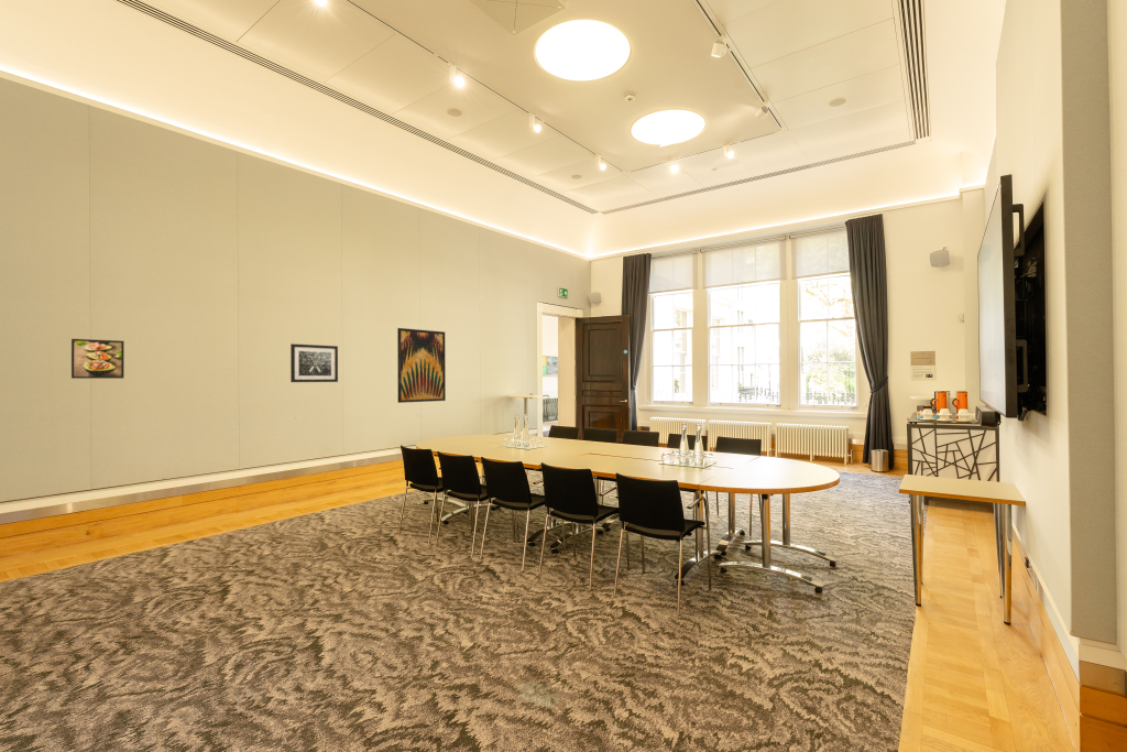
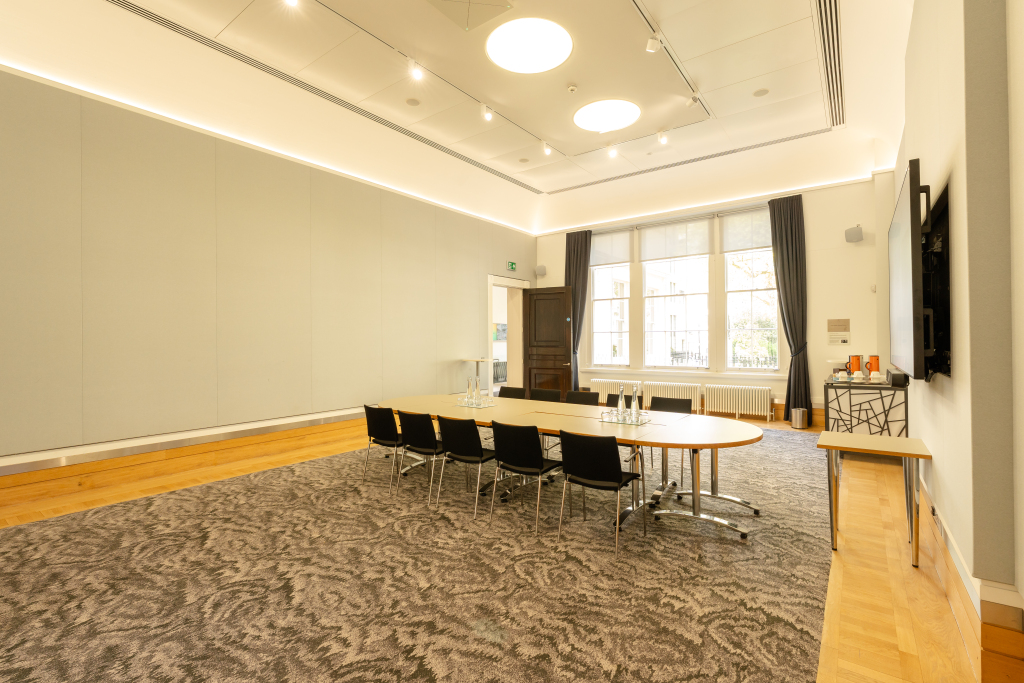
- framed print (98, 359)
- wall art (422, 366)
- wall art (315, 363)
